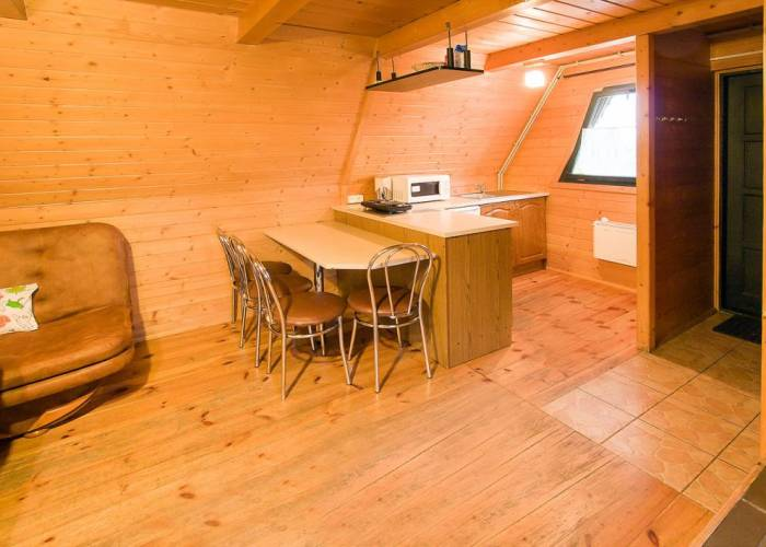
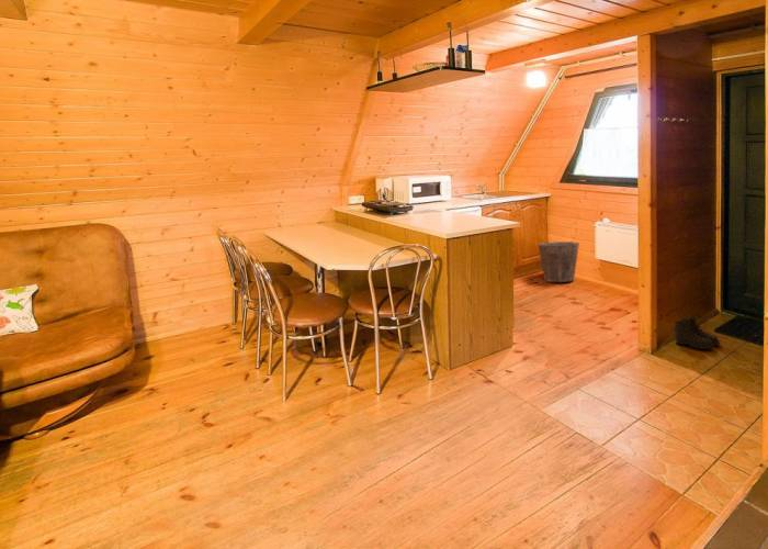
+ waste bin (558, 261)
+ boots (697, 330)
